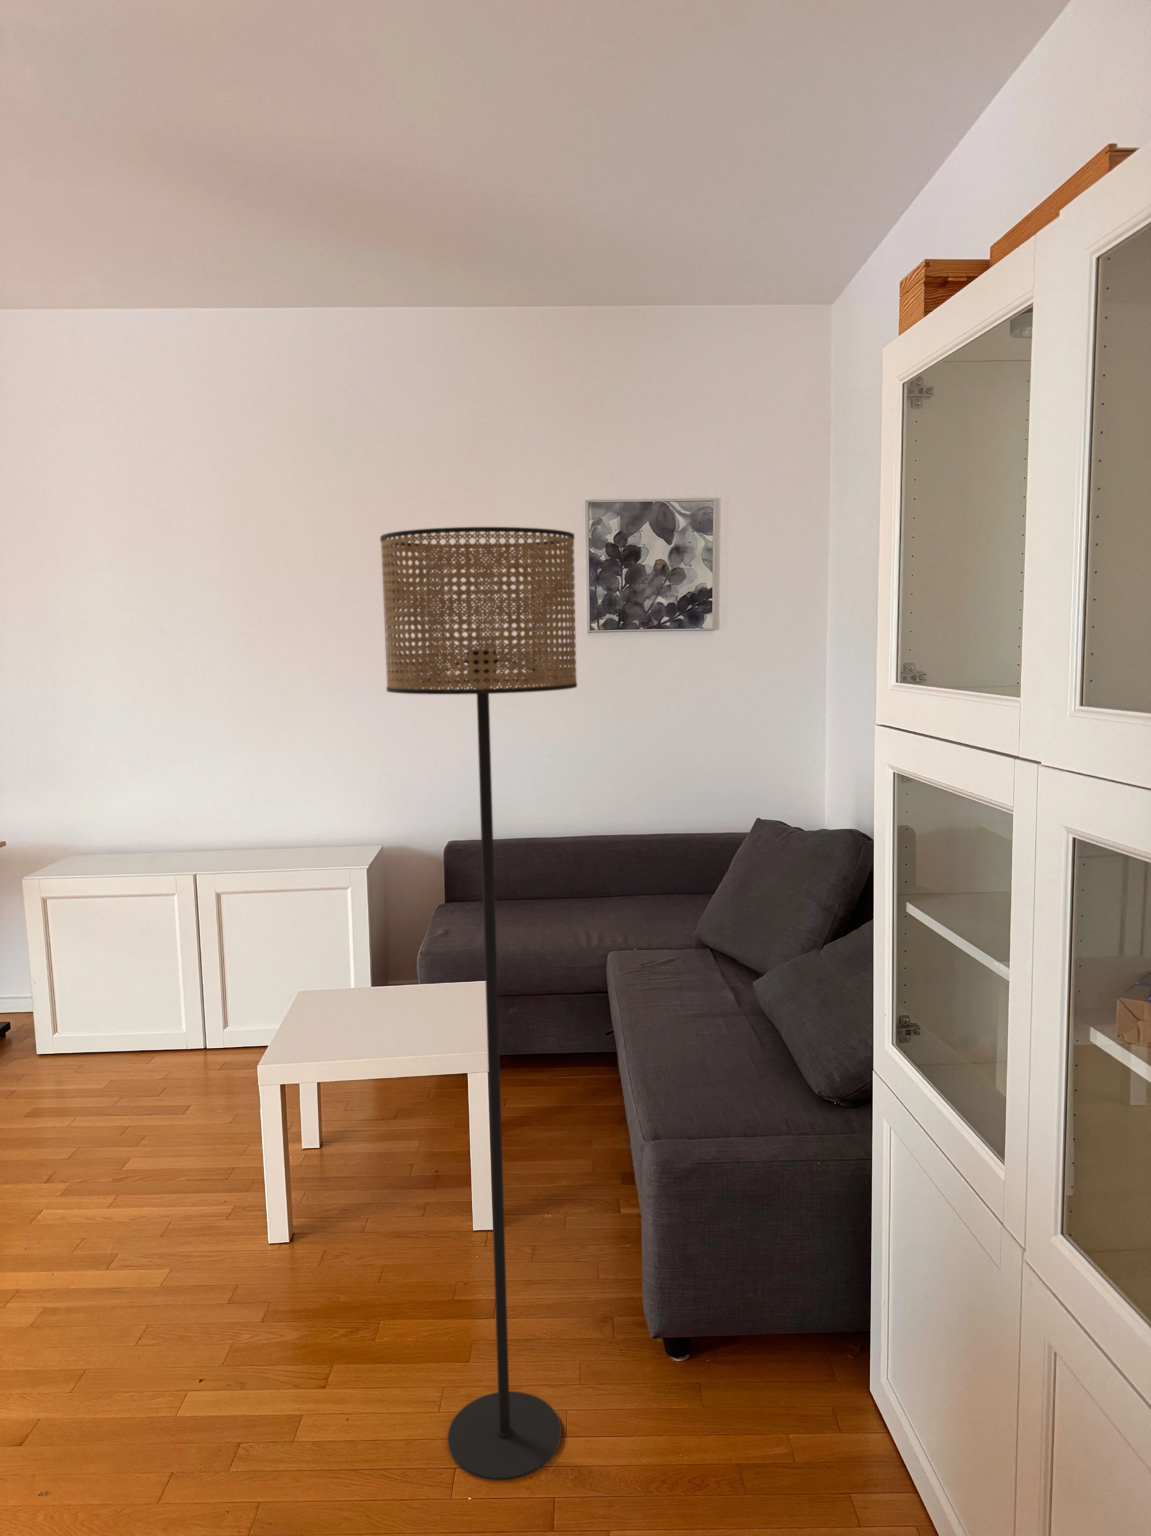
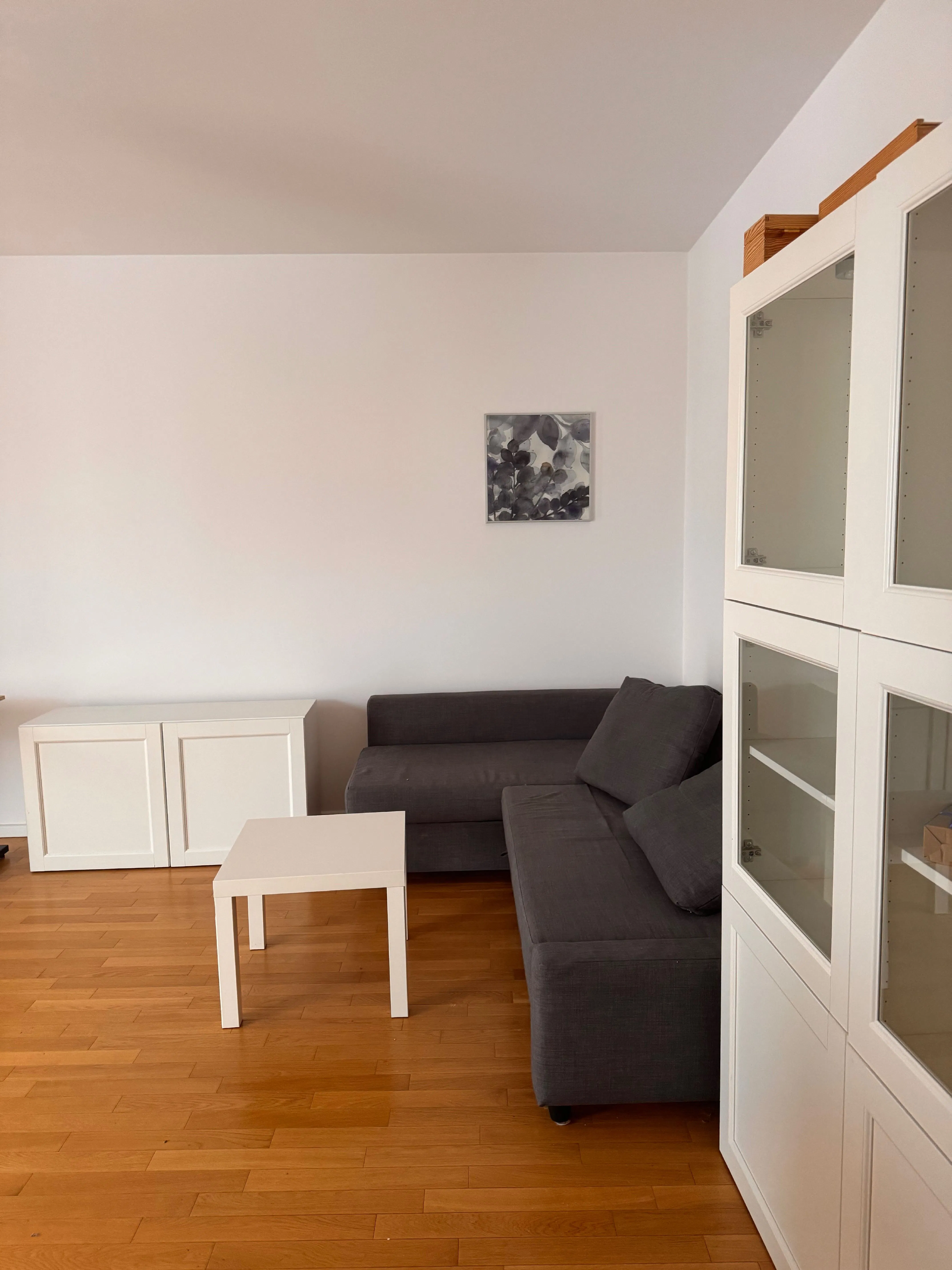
- floor lamp (492, 1012)
